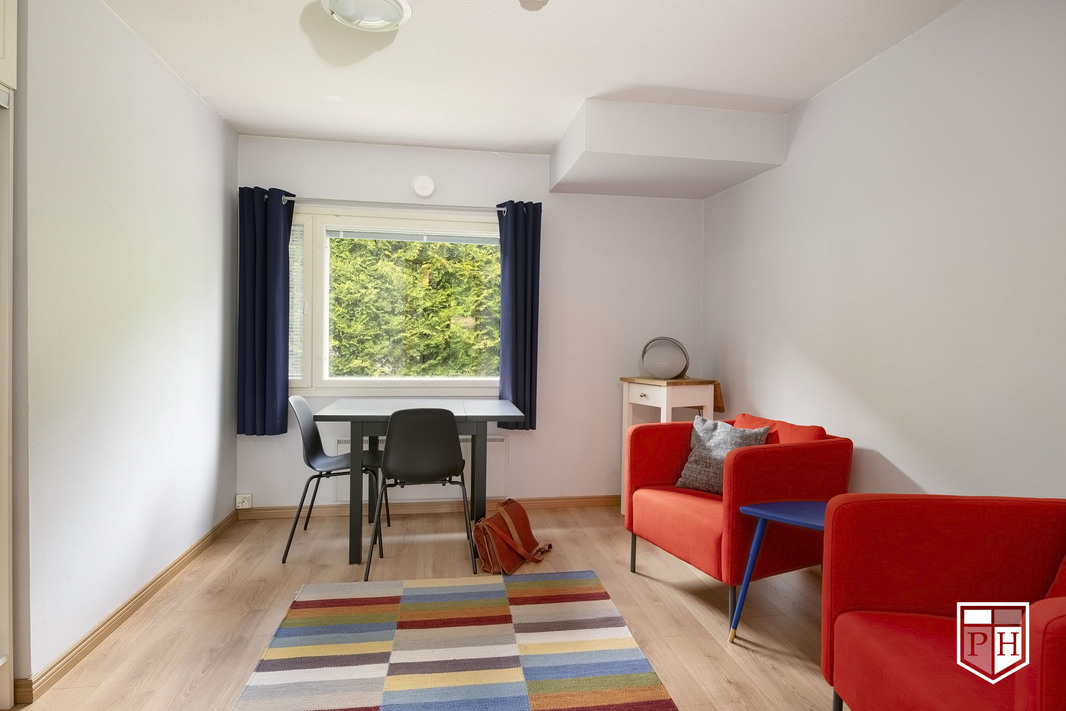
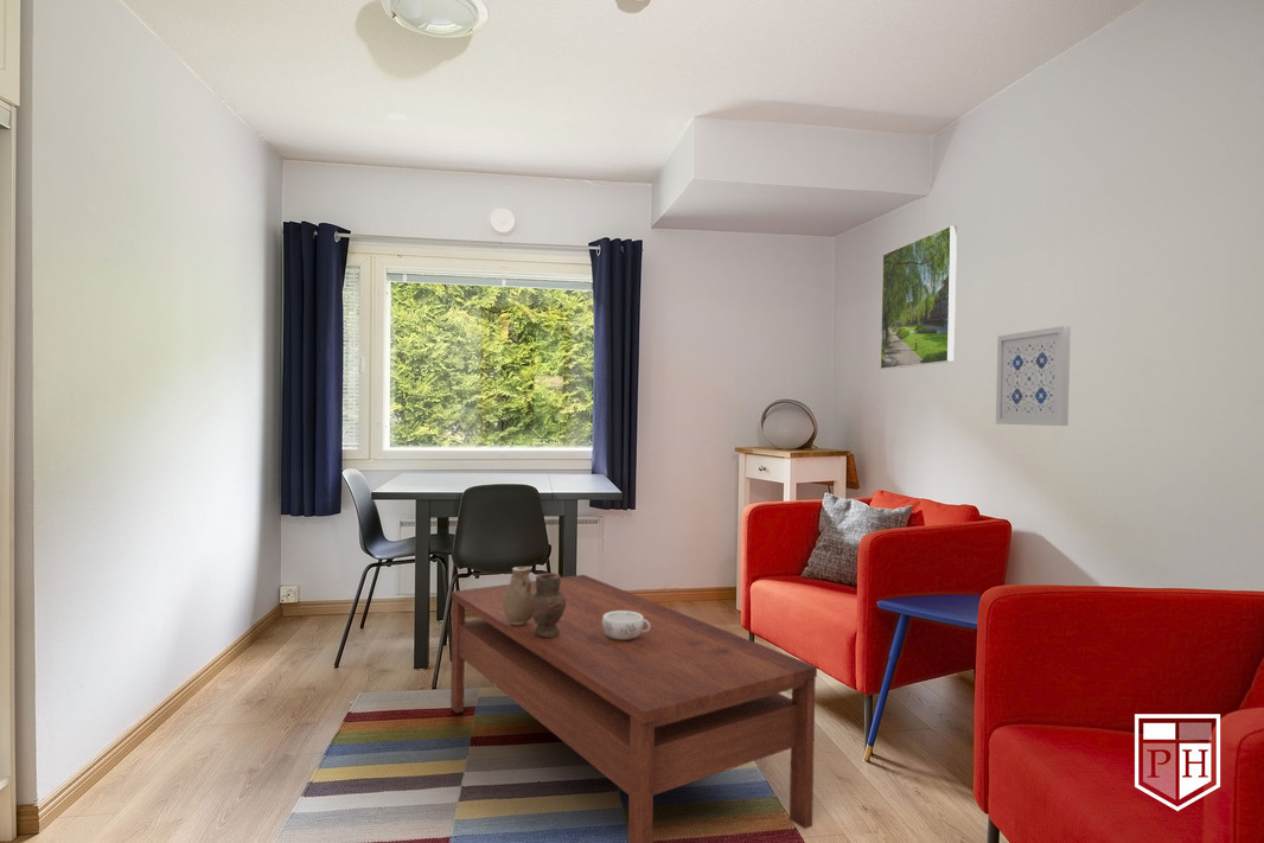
+ wall art (1030, 377)
+ vase (534, 599)
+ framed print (915, 304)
+ decorative bowl (626, 626)
+ coffee table (604, 690)
